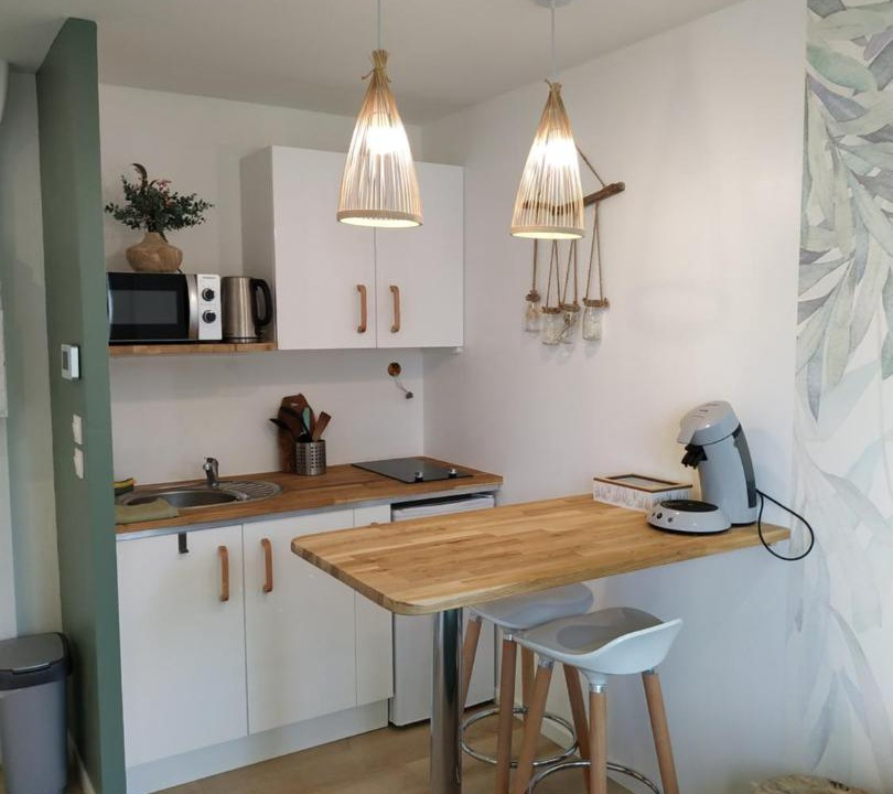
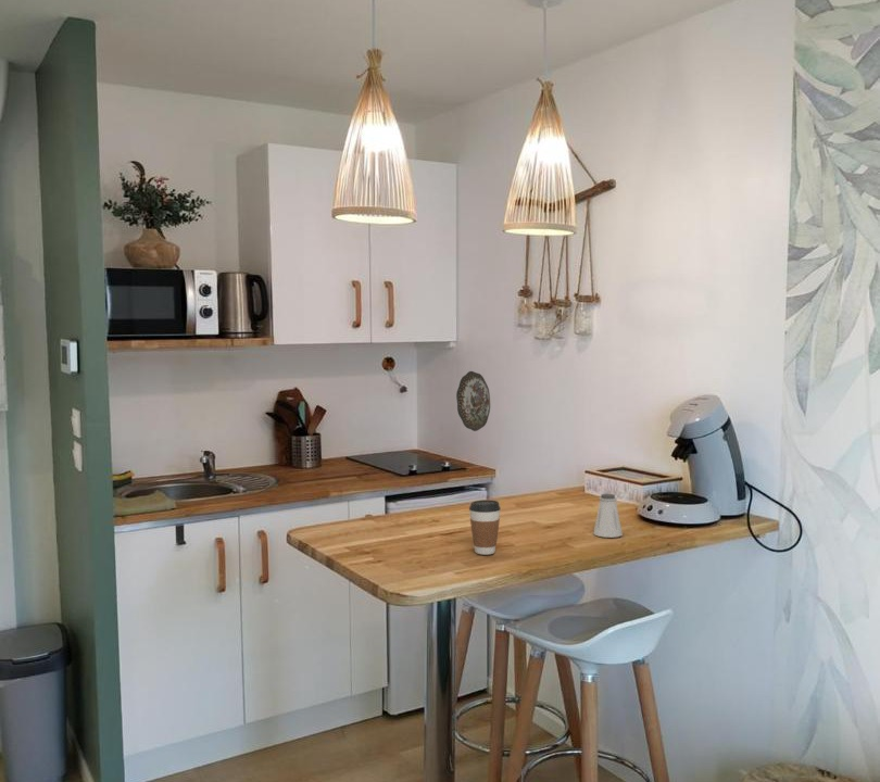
+ coffee cup (485, 527)
+ saltshaker (607, 514)
+ decorative plate (475, 401)
